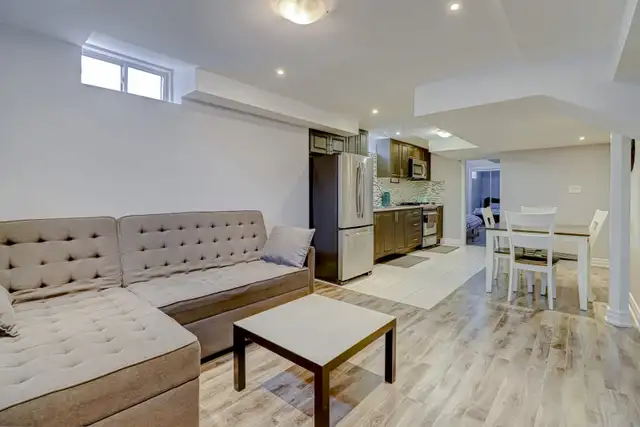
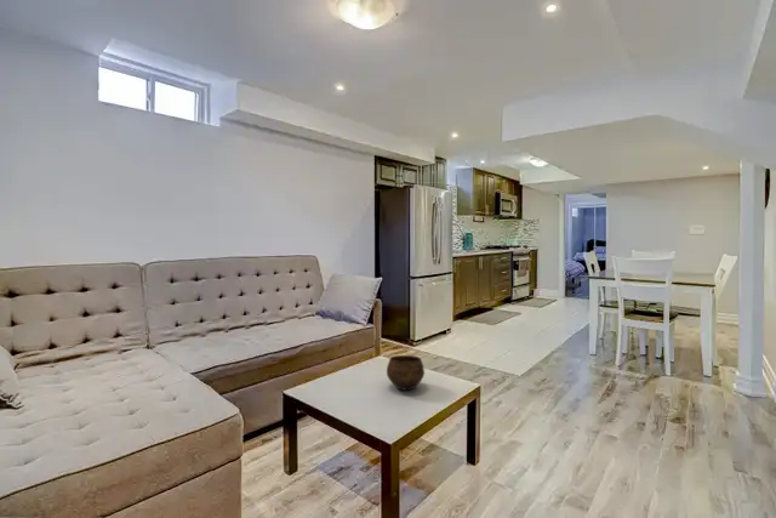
+ bowl (405, 371)
